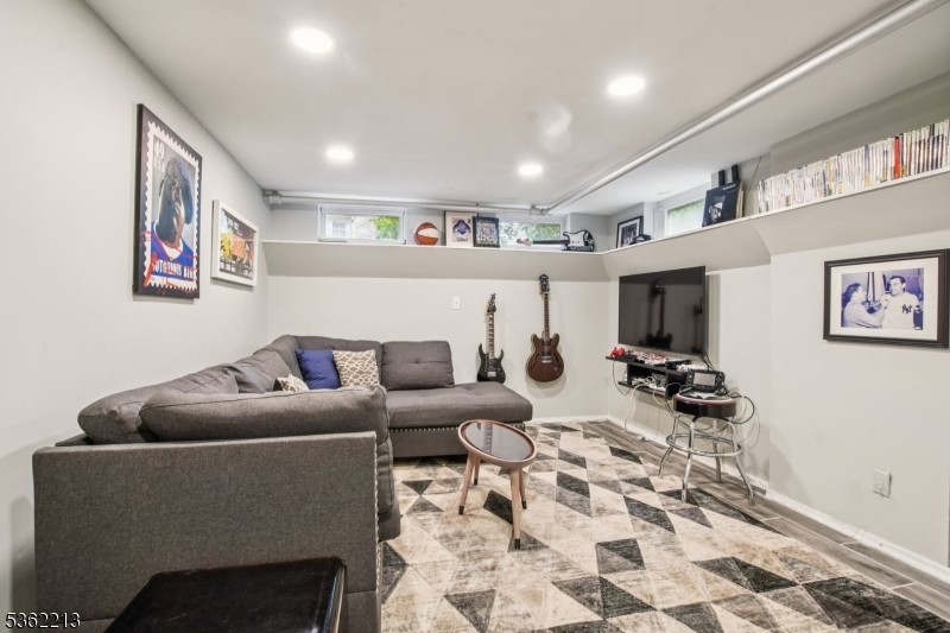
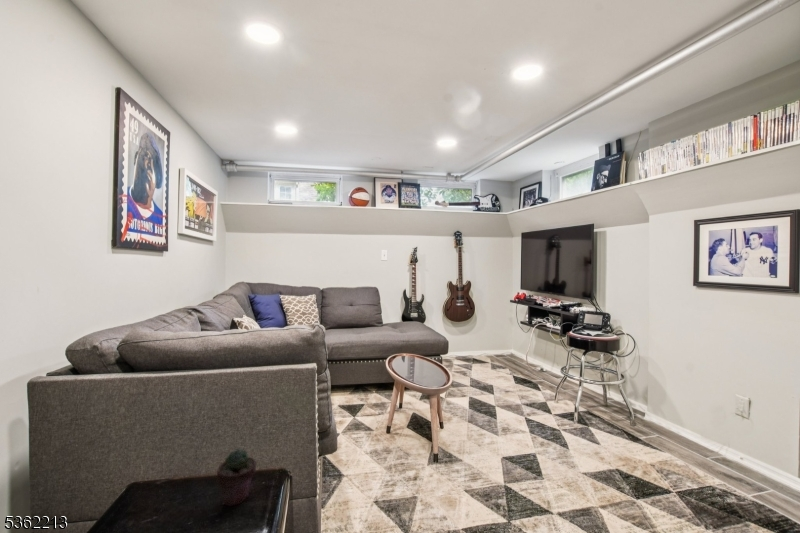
+ potted succulent (236, 474)
